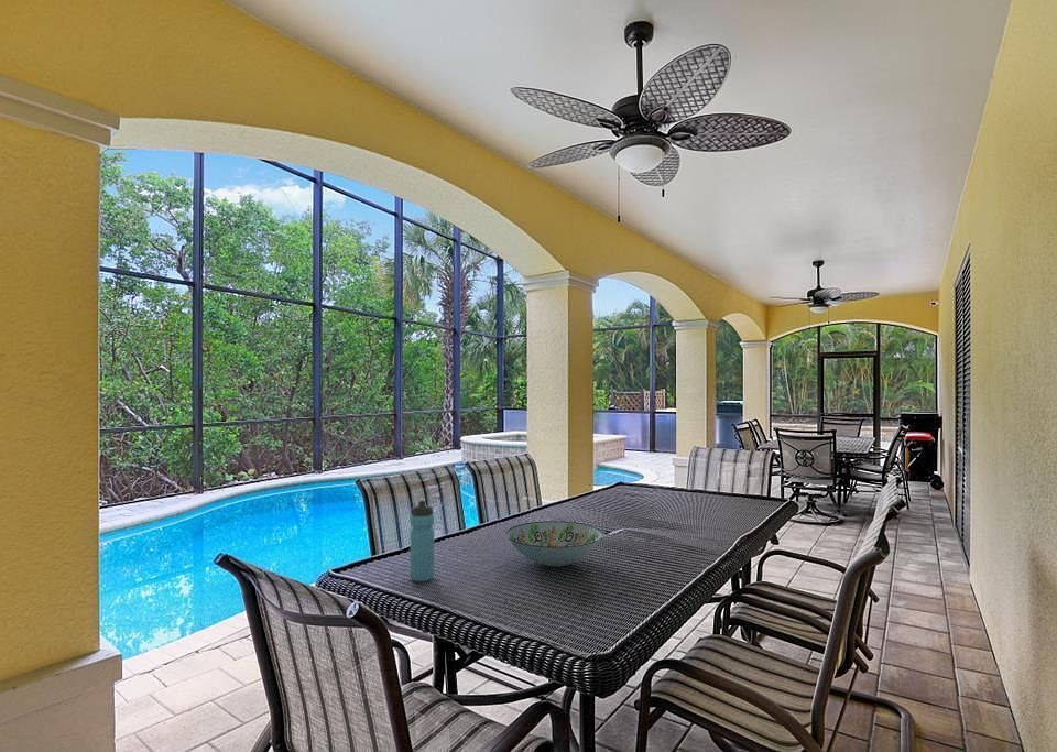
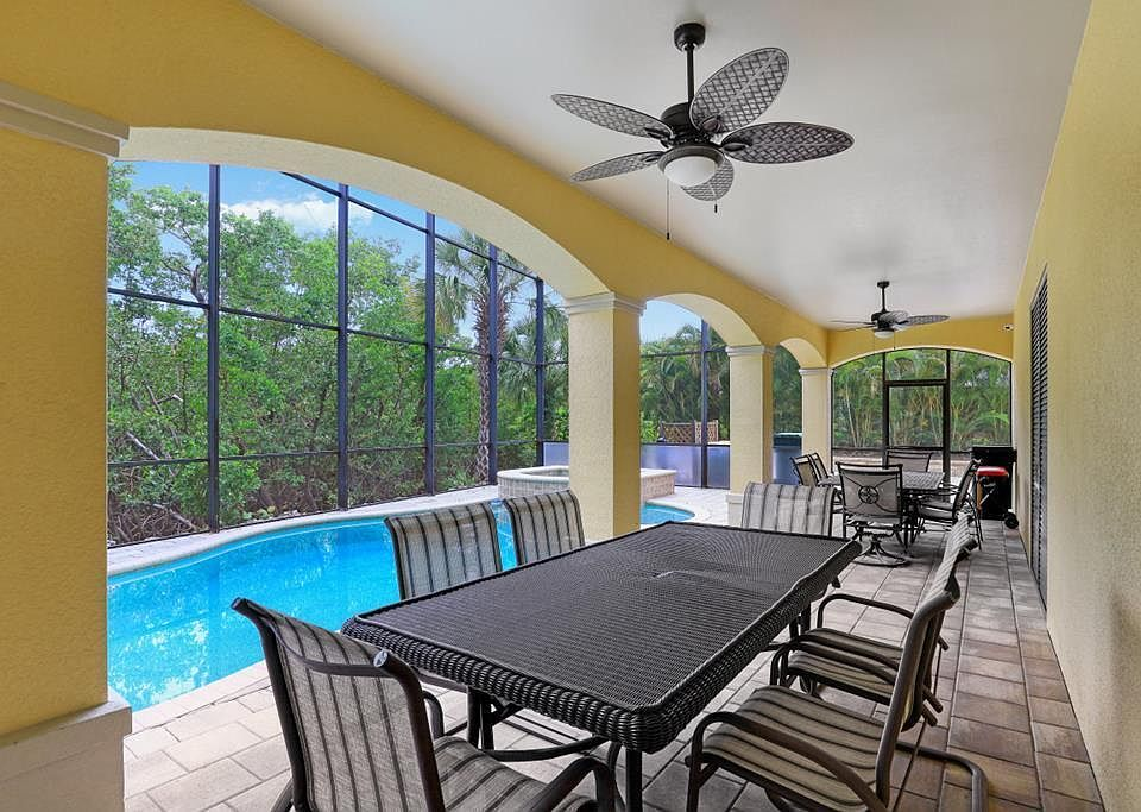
- water bottle (422, 540)
- decorative bowl (554, 547)
